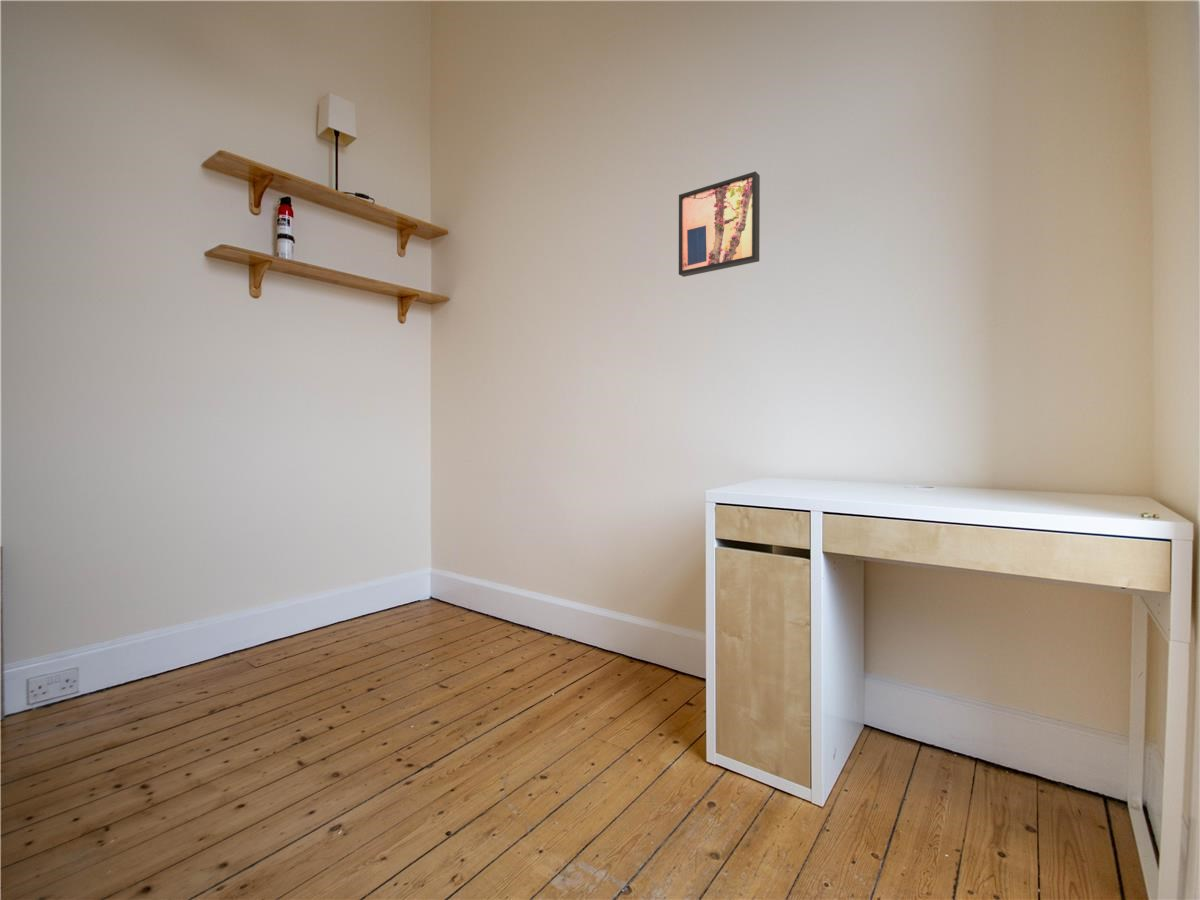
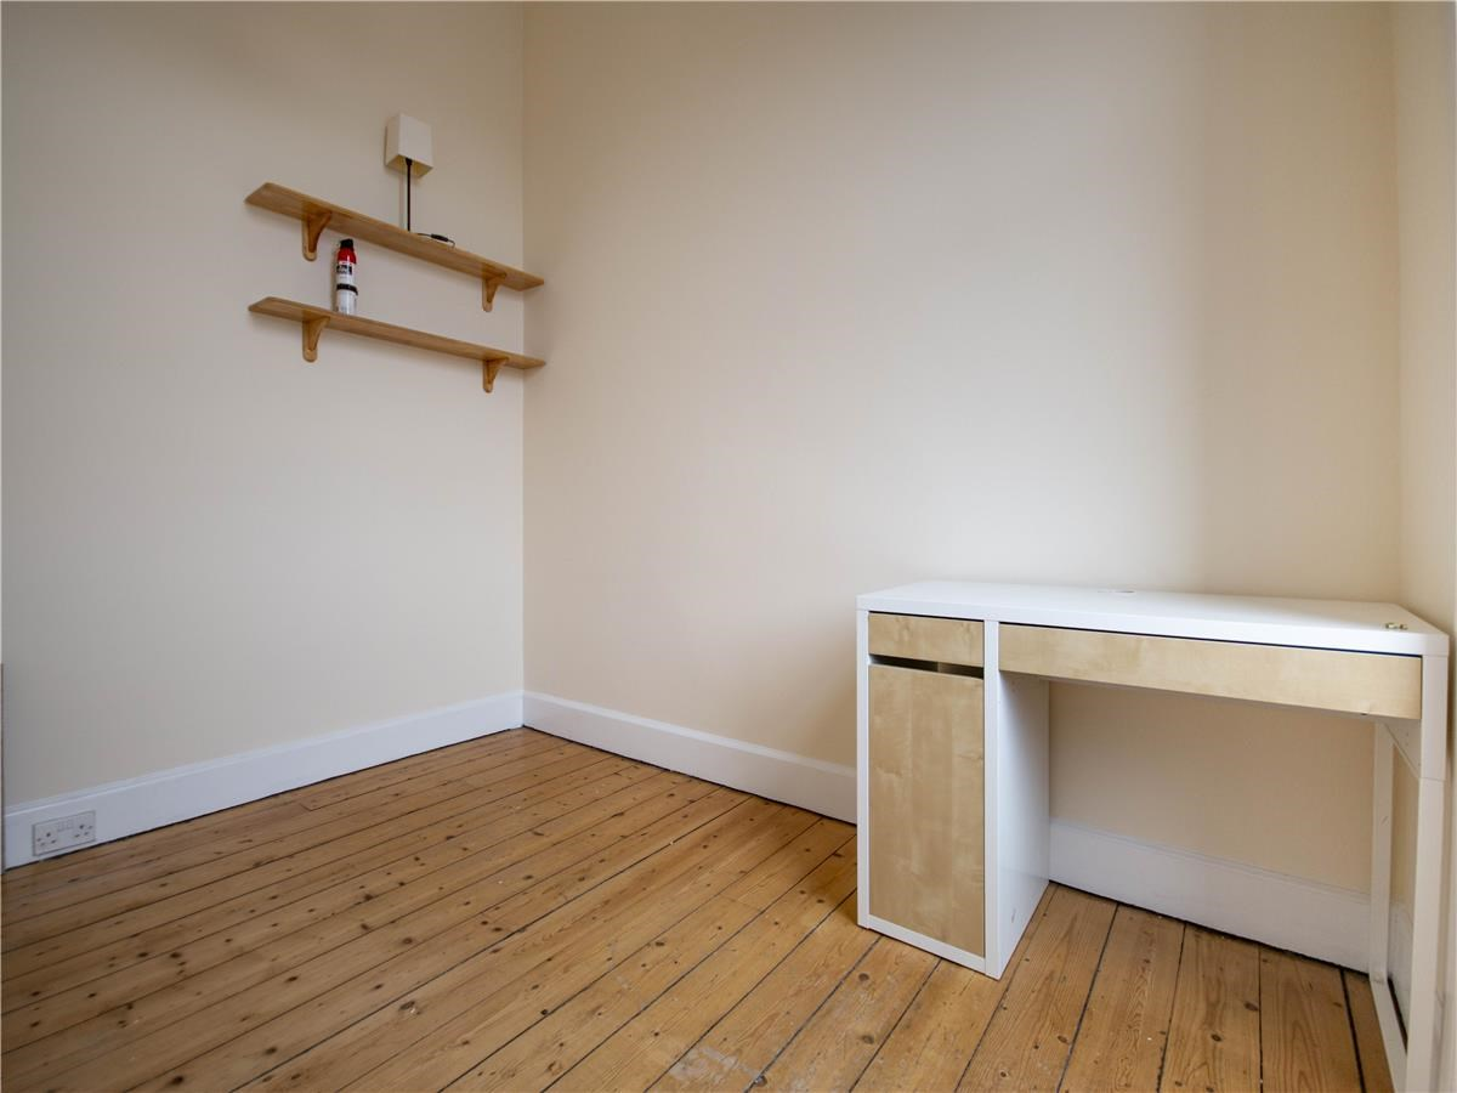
- wall art (717, 226)
